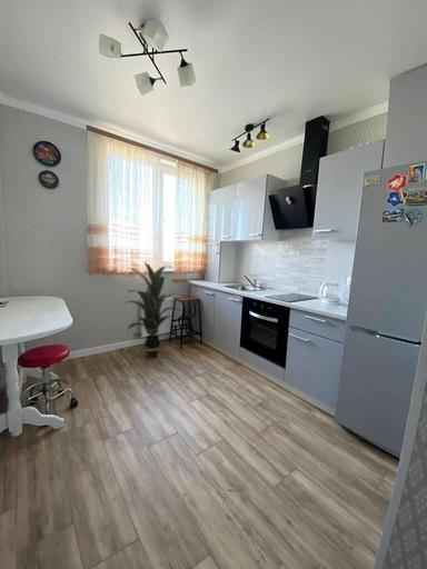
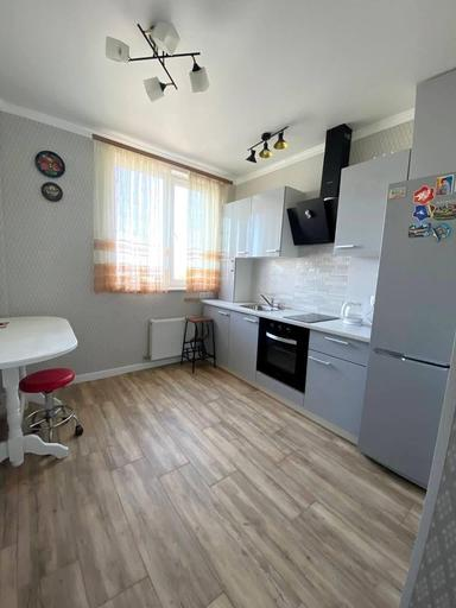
- indoor plant (148, 309)
